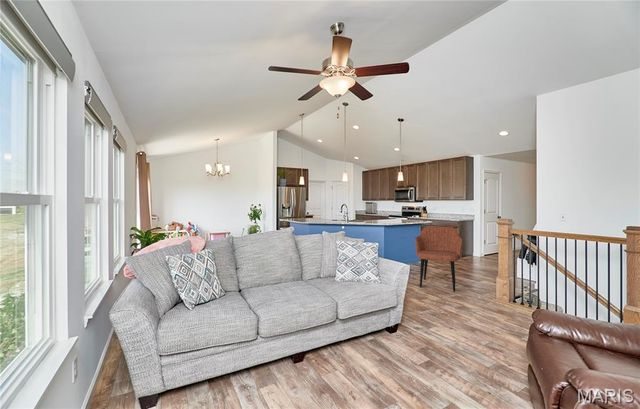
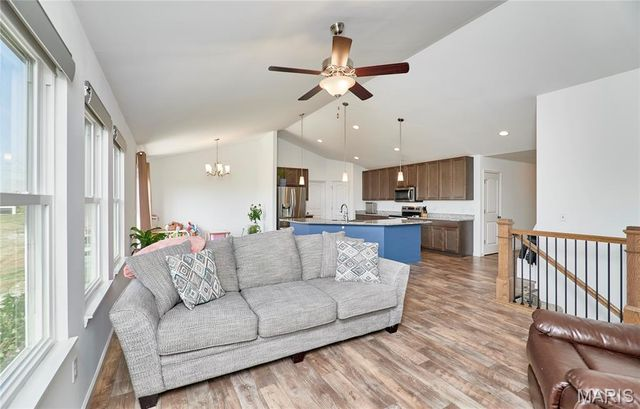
- armchair (438, 256)
